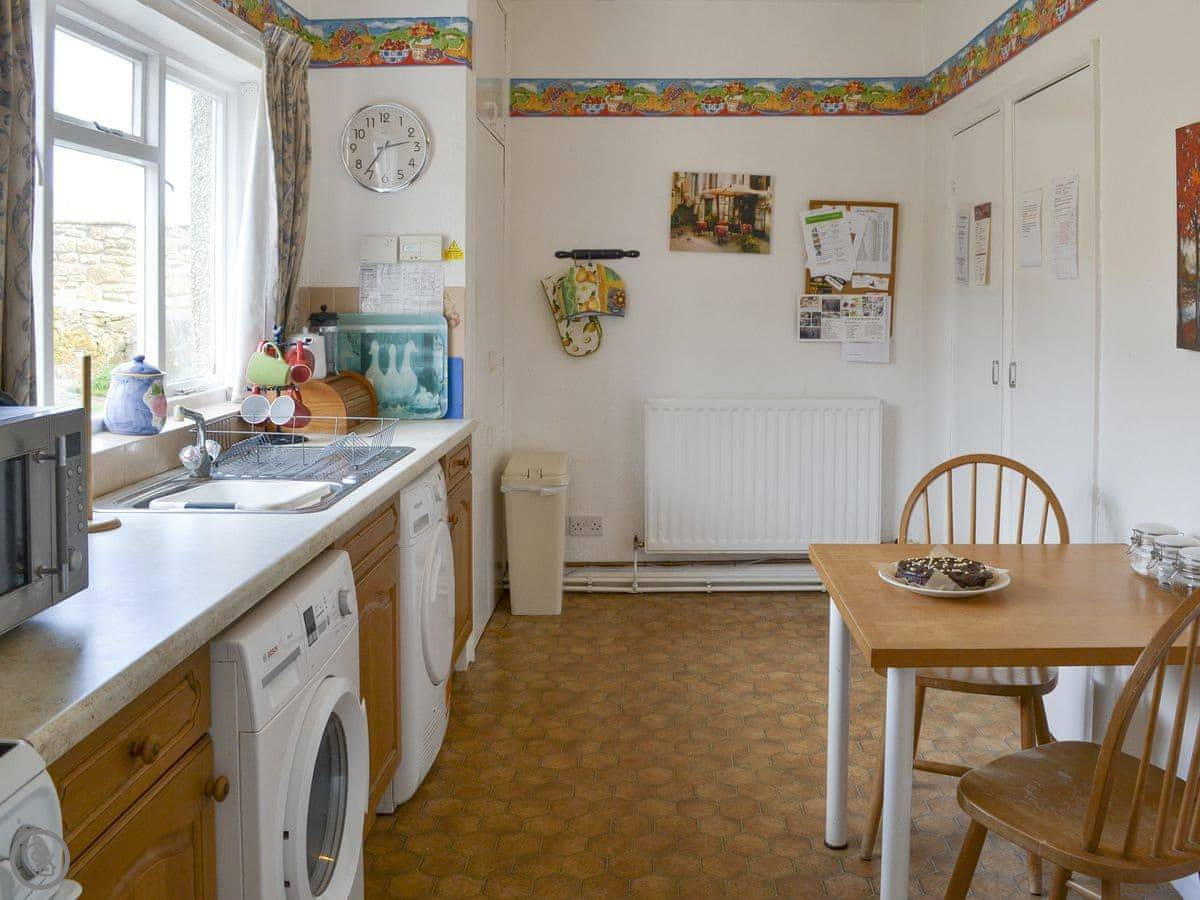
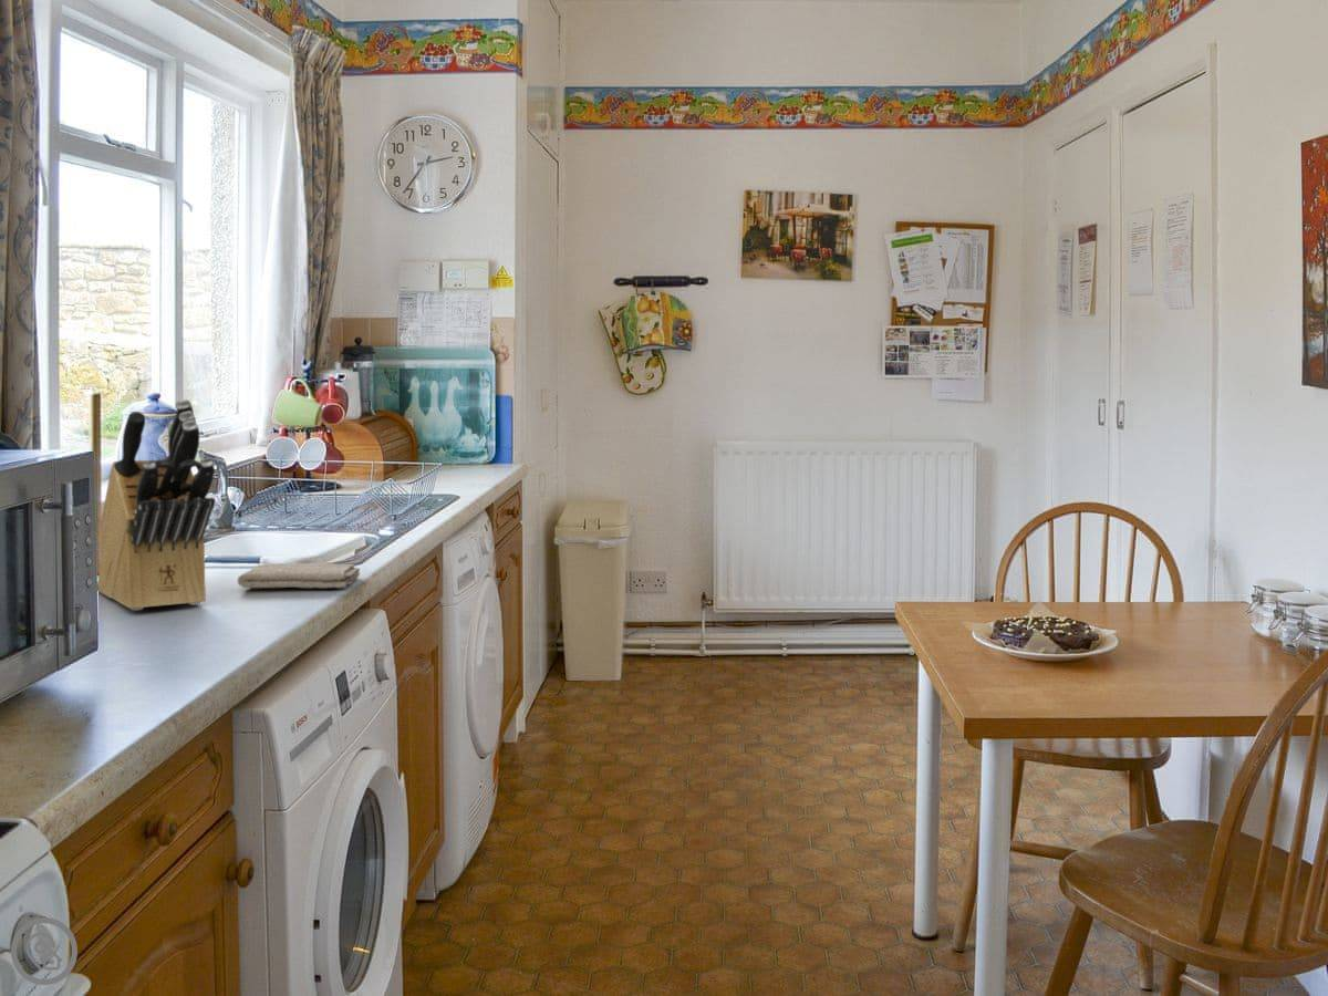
+ knife block (151, 500)
+ washcloth (300, 574)
